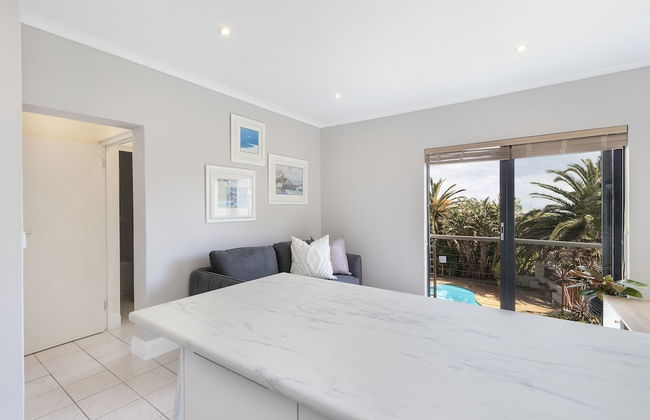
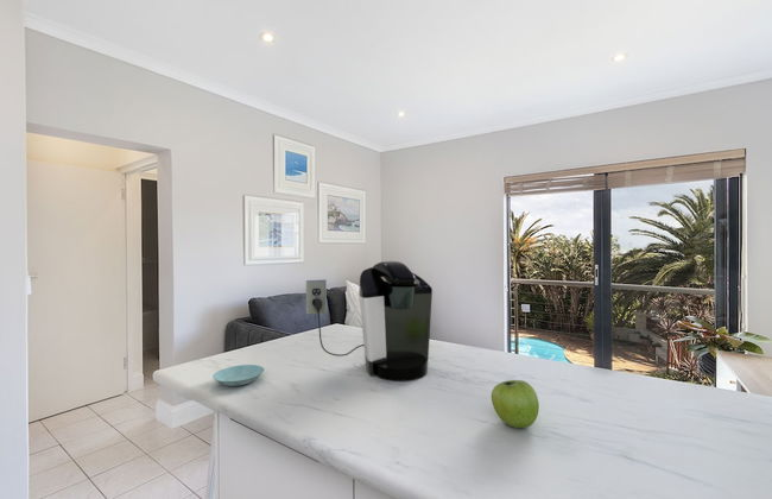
+ fruit (514, 402)
+ saucer (239, 377)
+ coffee maker (374, 315)
